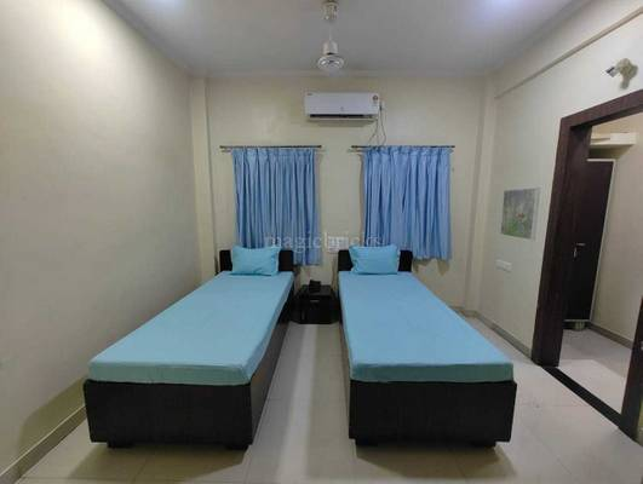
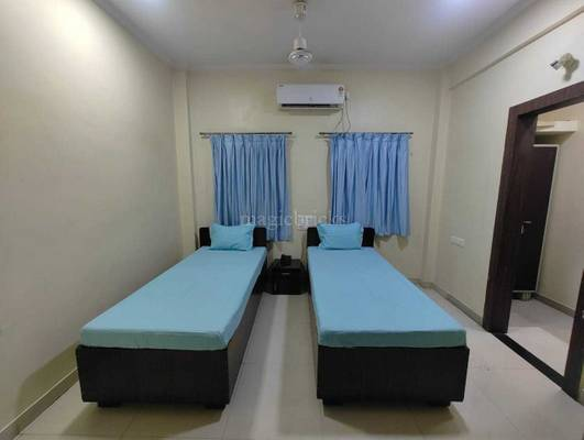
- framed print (517, 213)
